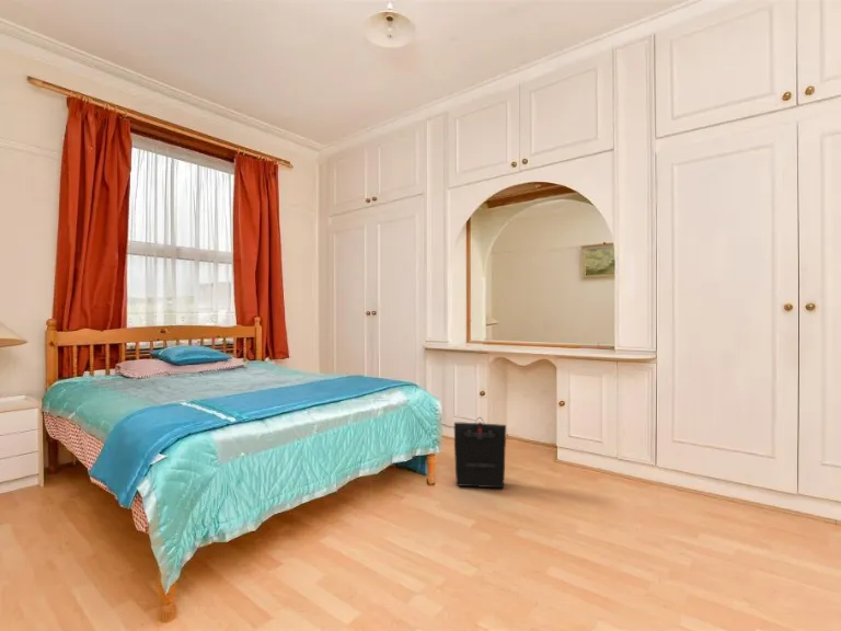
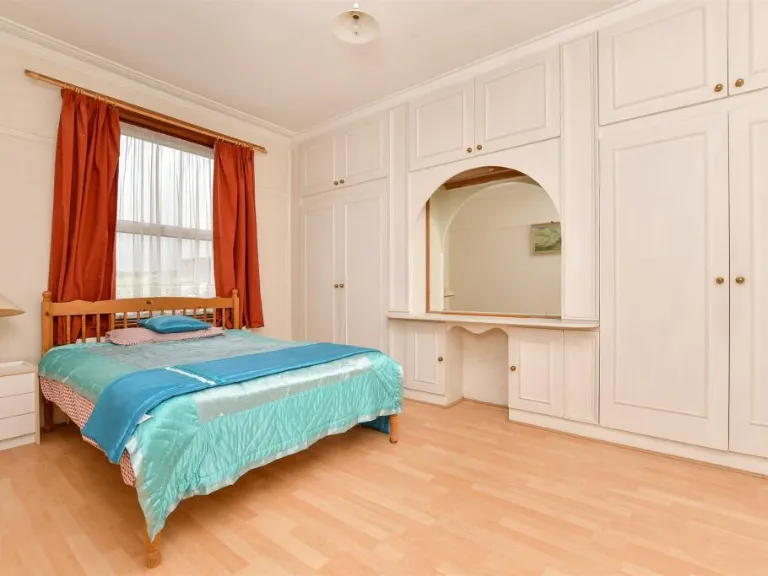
- backpack (480, 450)
